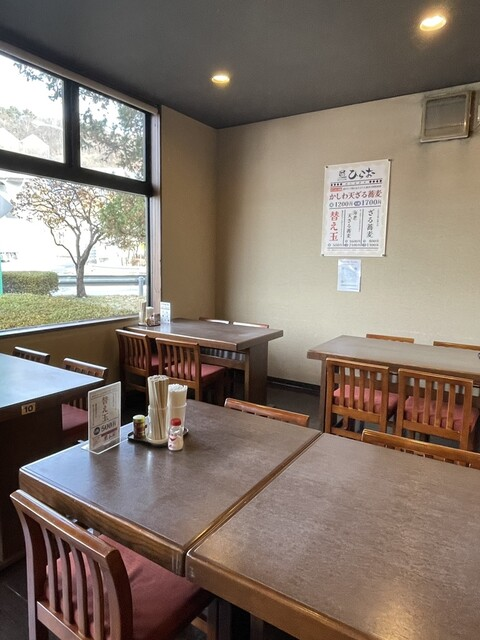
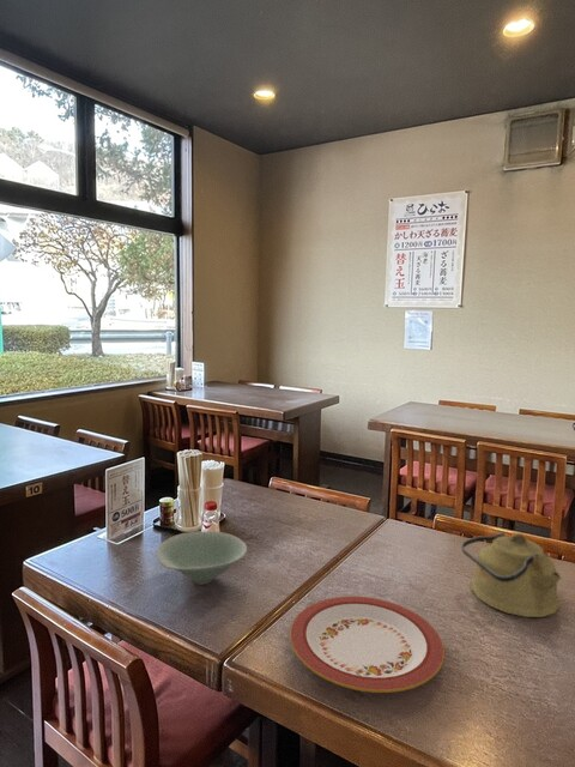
+ plate (364, 641)
+ bowl (201, 563)
+ kettle (520, 568)
